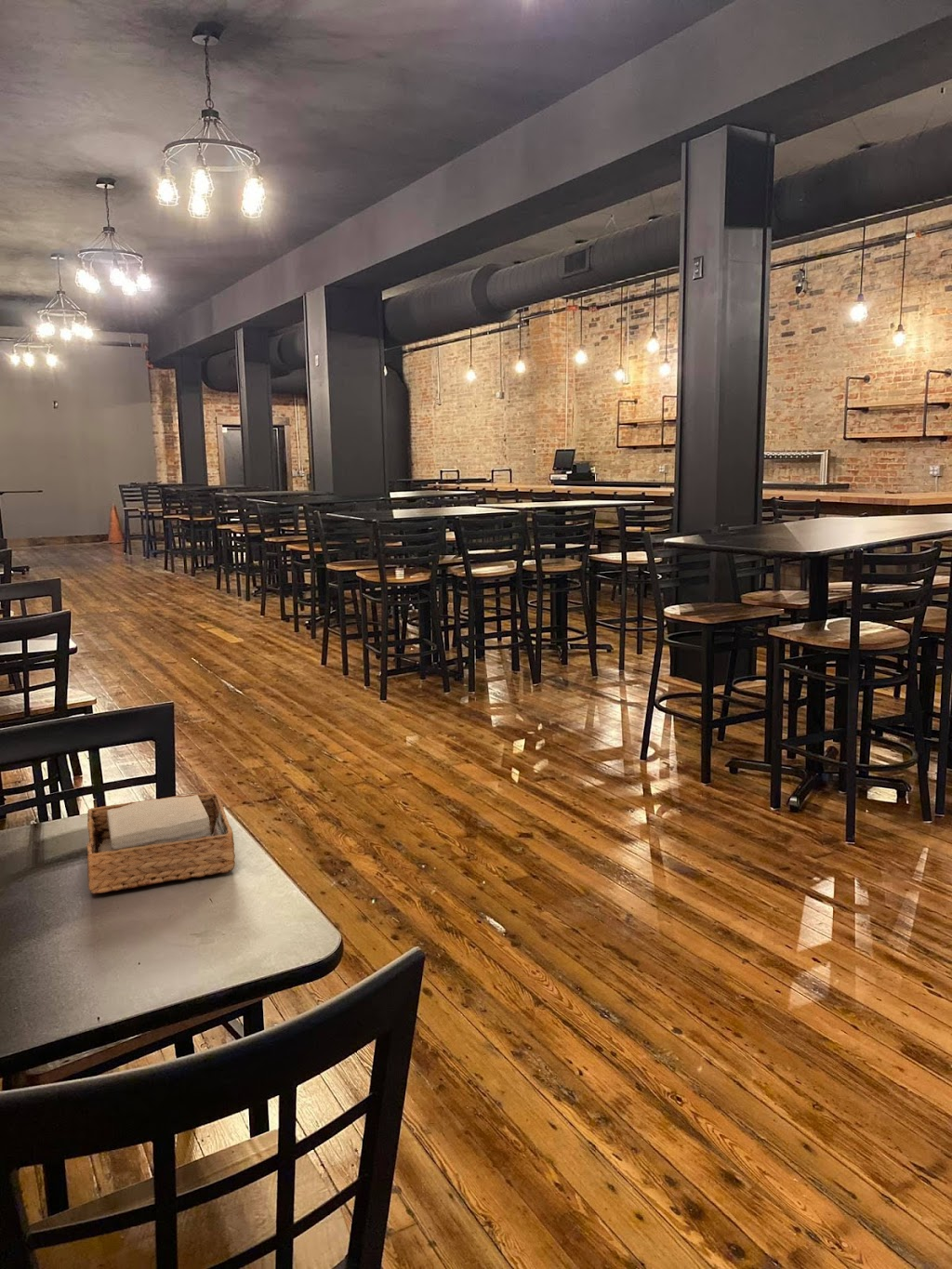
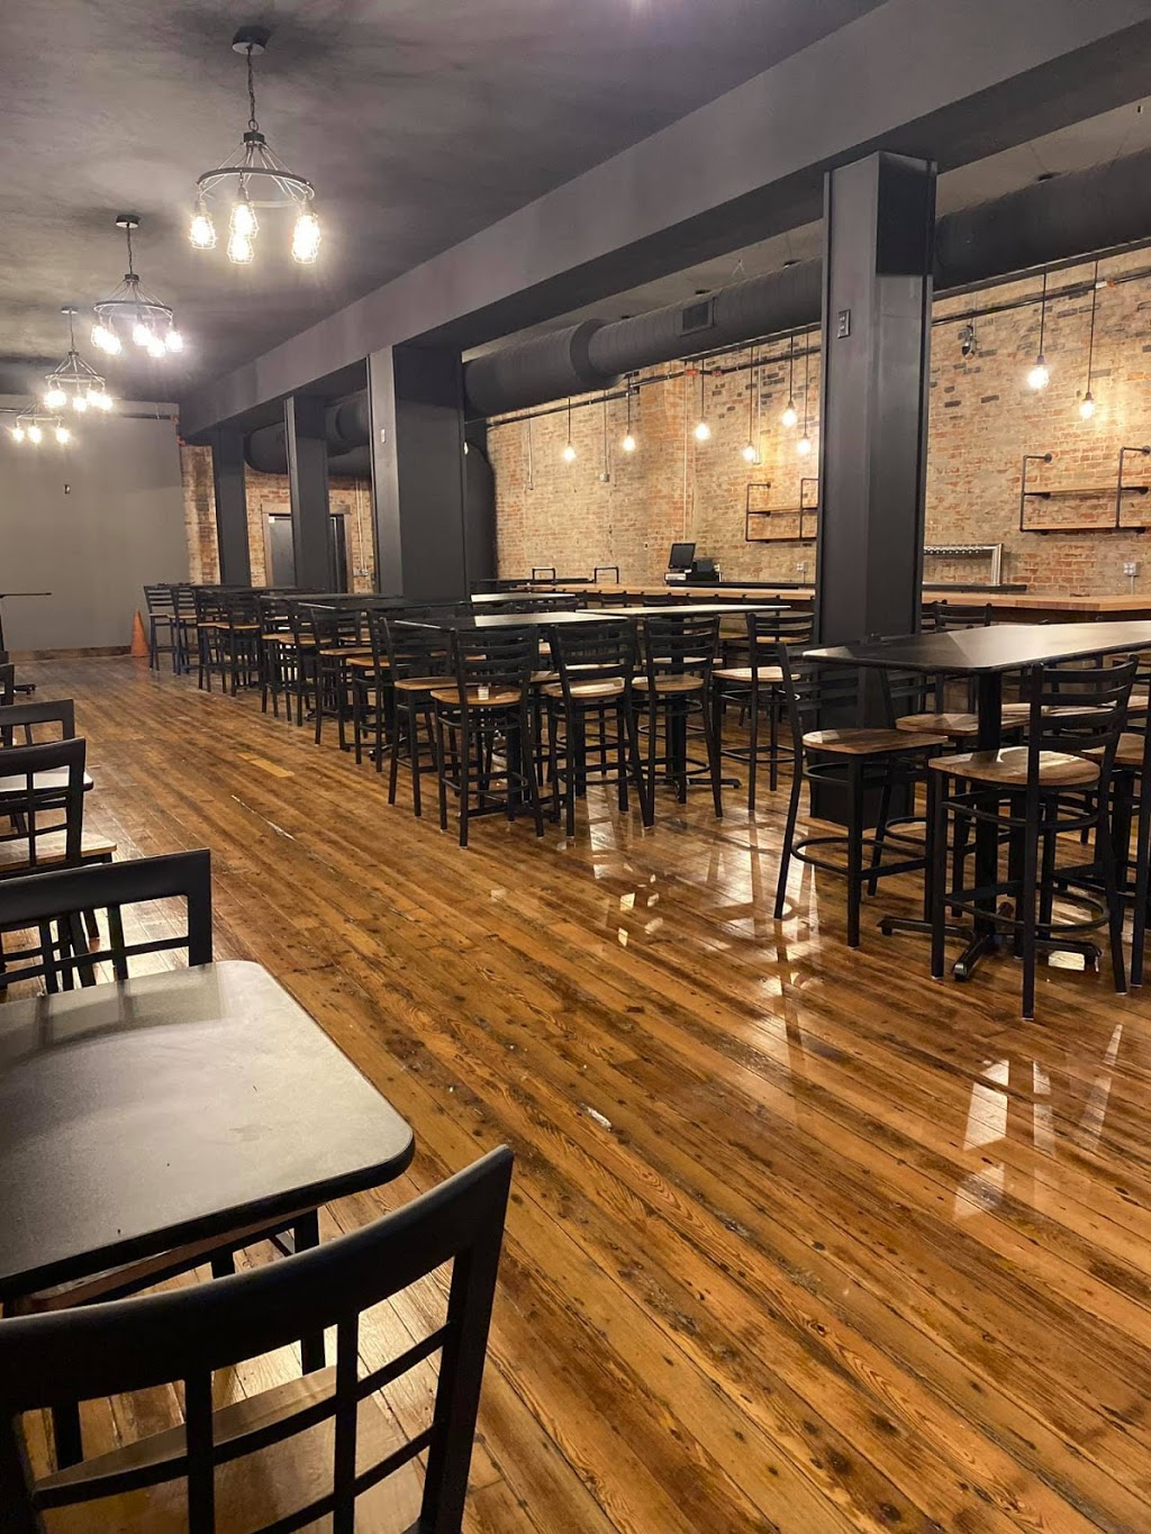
- napkin holder (159, 833)
